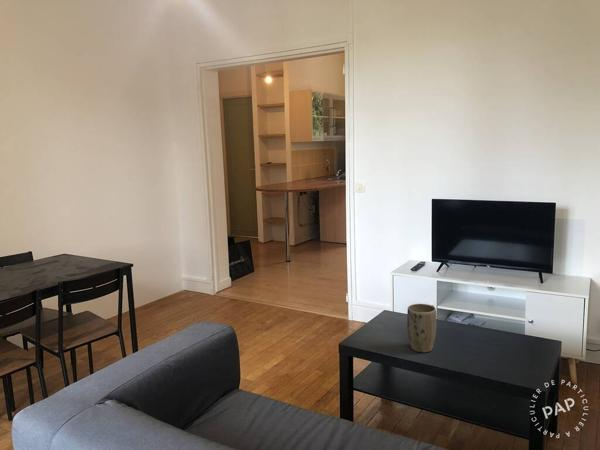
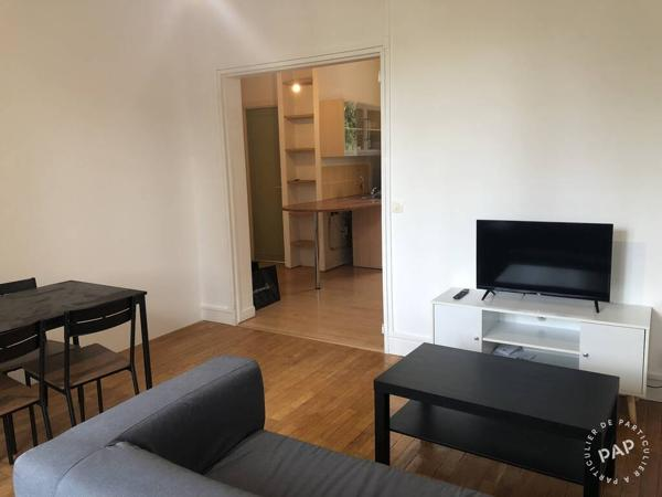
- plant pot (421, 328)
